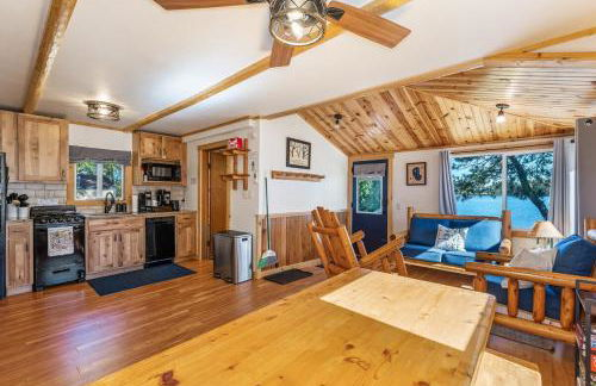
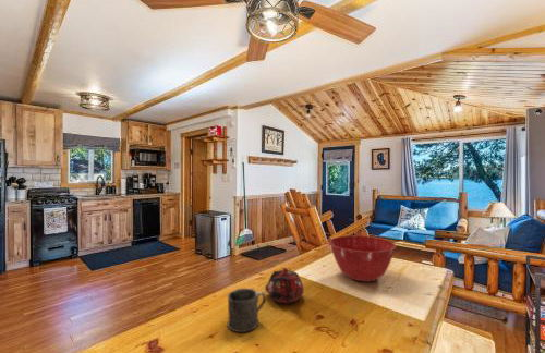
+ mug (246, 307)
+ mixing bowl (361, 258)
+ teapot (286, 282)
